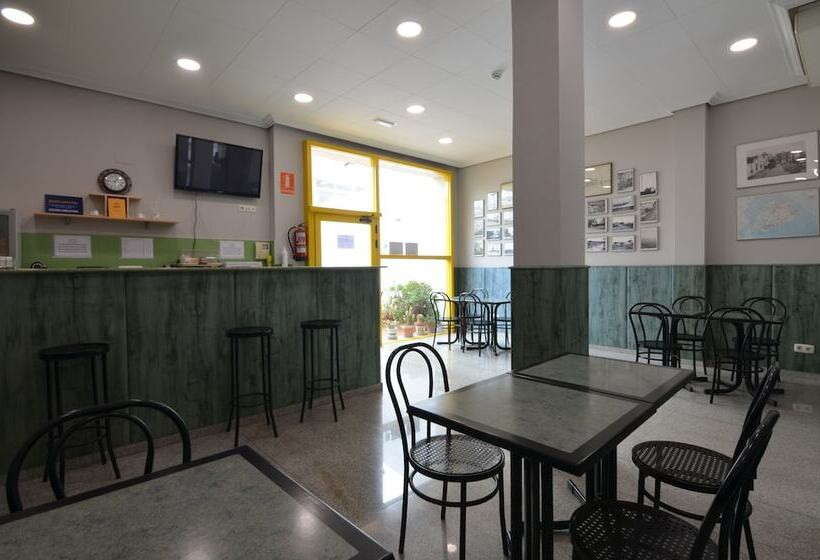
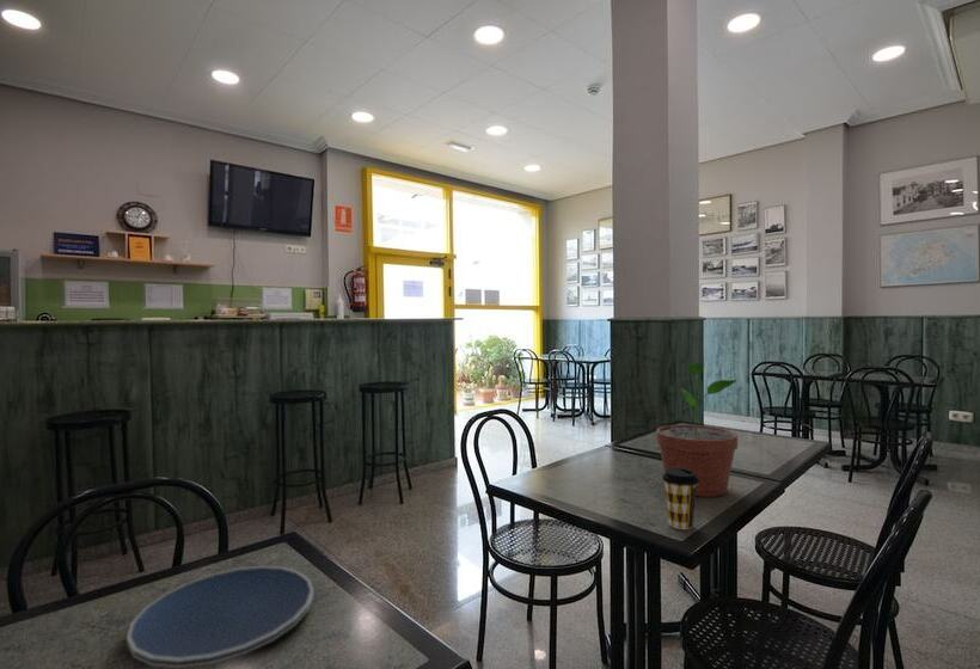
+ potted plant (696, 423)
+ coffee cup (680, 498)
+ plate (227, 612)
